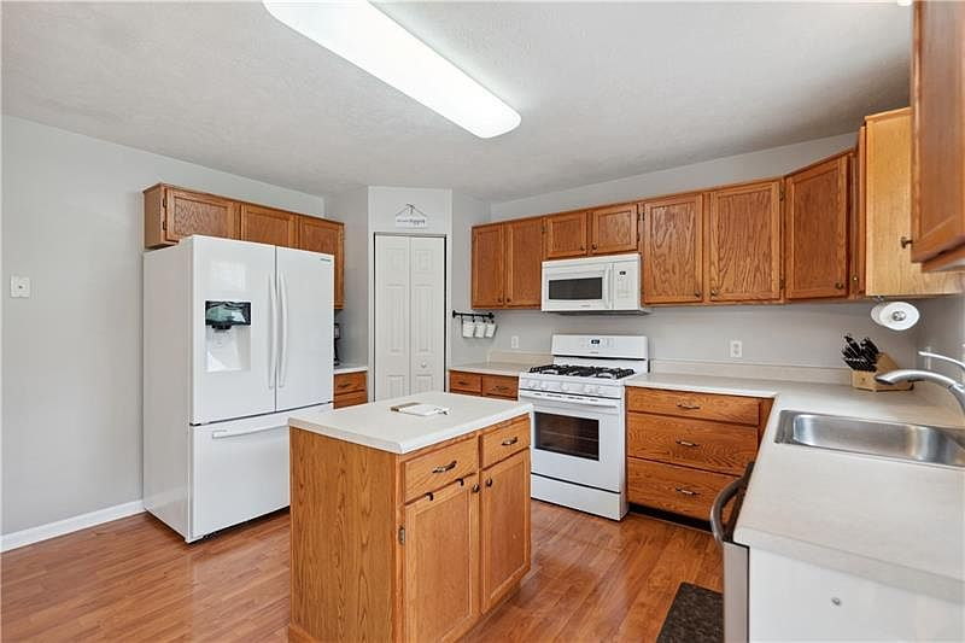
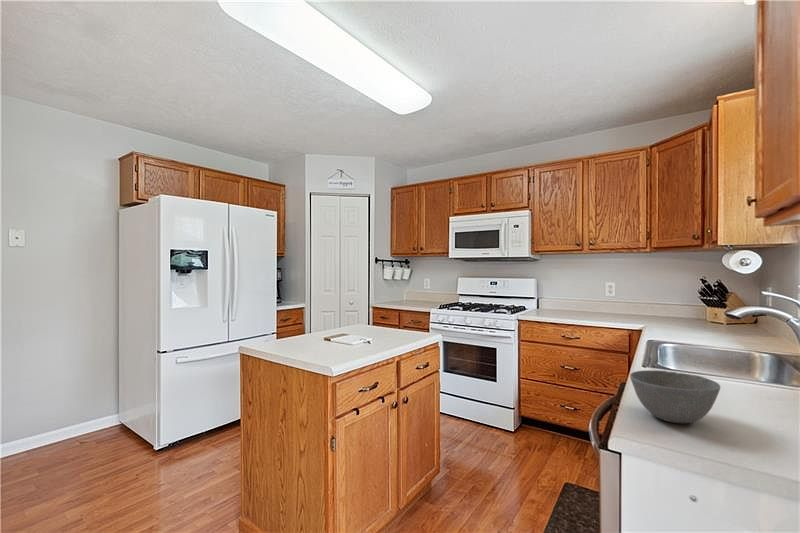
+ bowl (672, 397)
